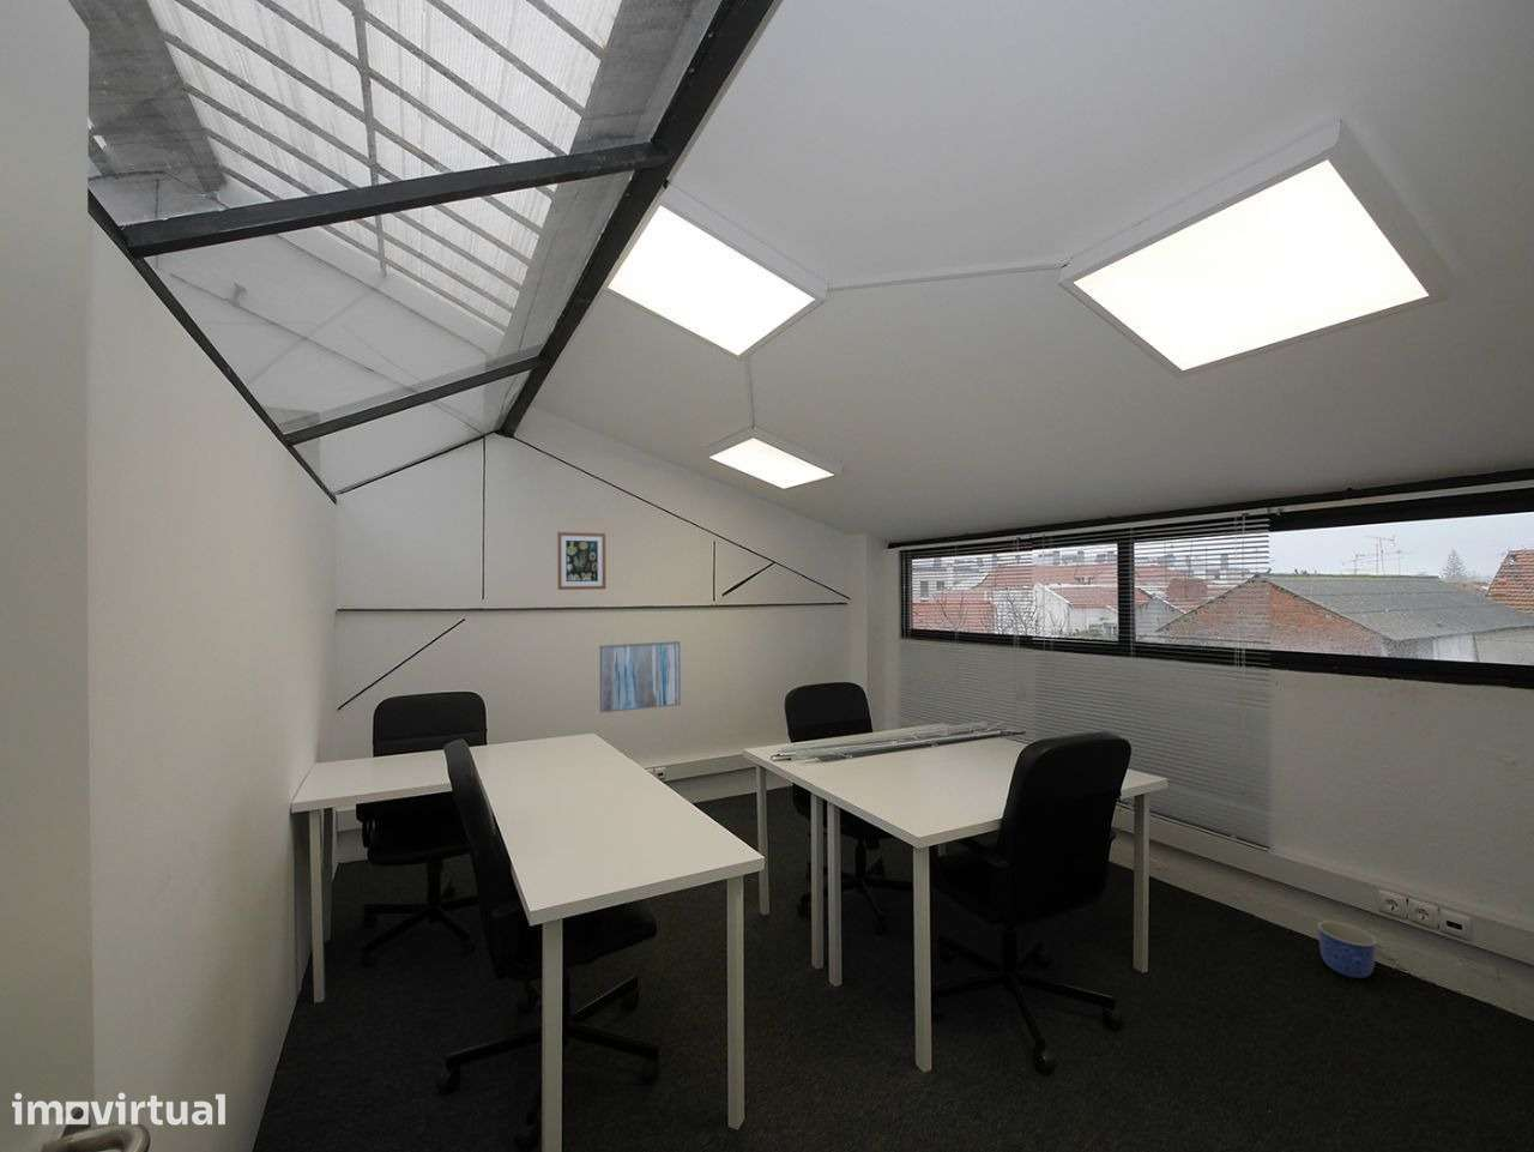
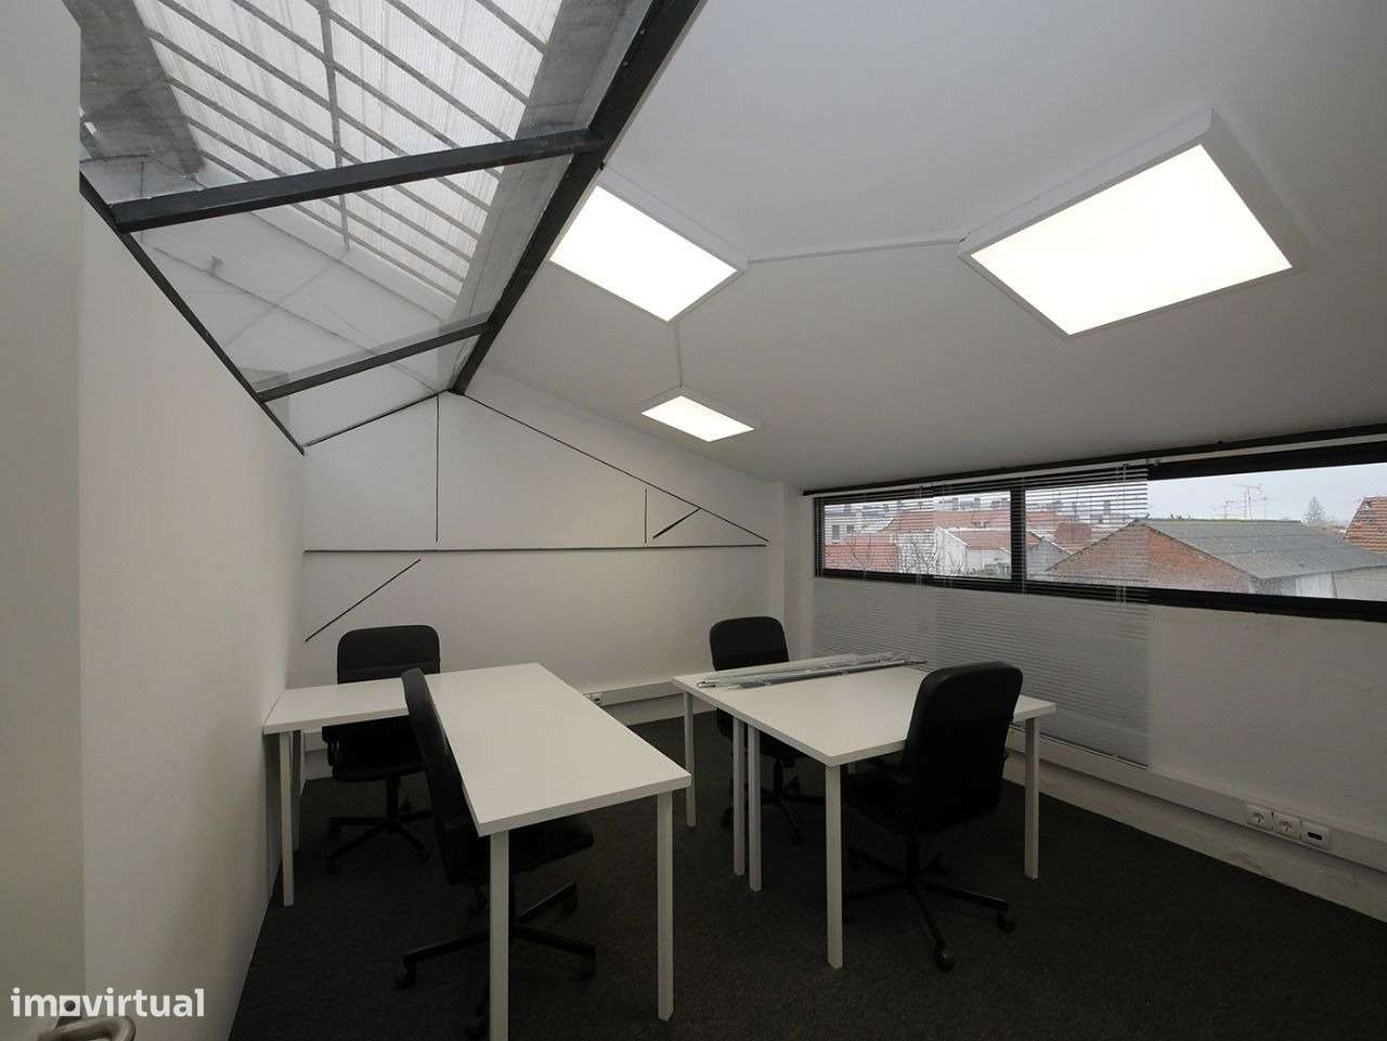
- planter (1345, 951)
- wall art (581, 561)
- wall art (640, 675)
